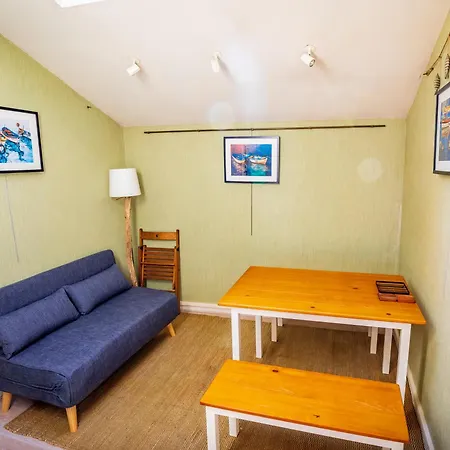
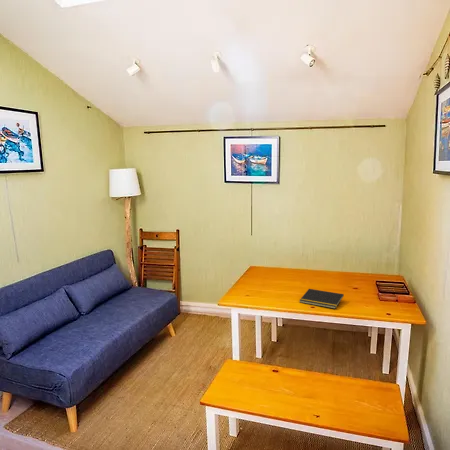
+ notepad (321, 298)
